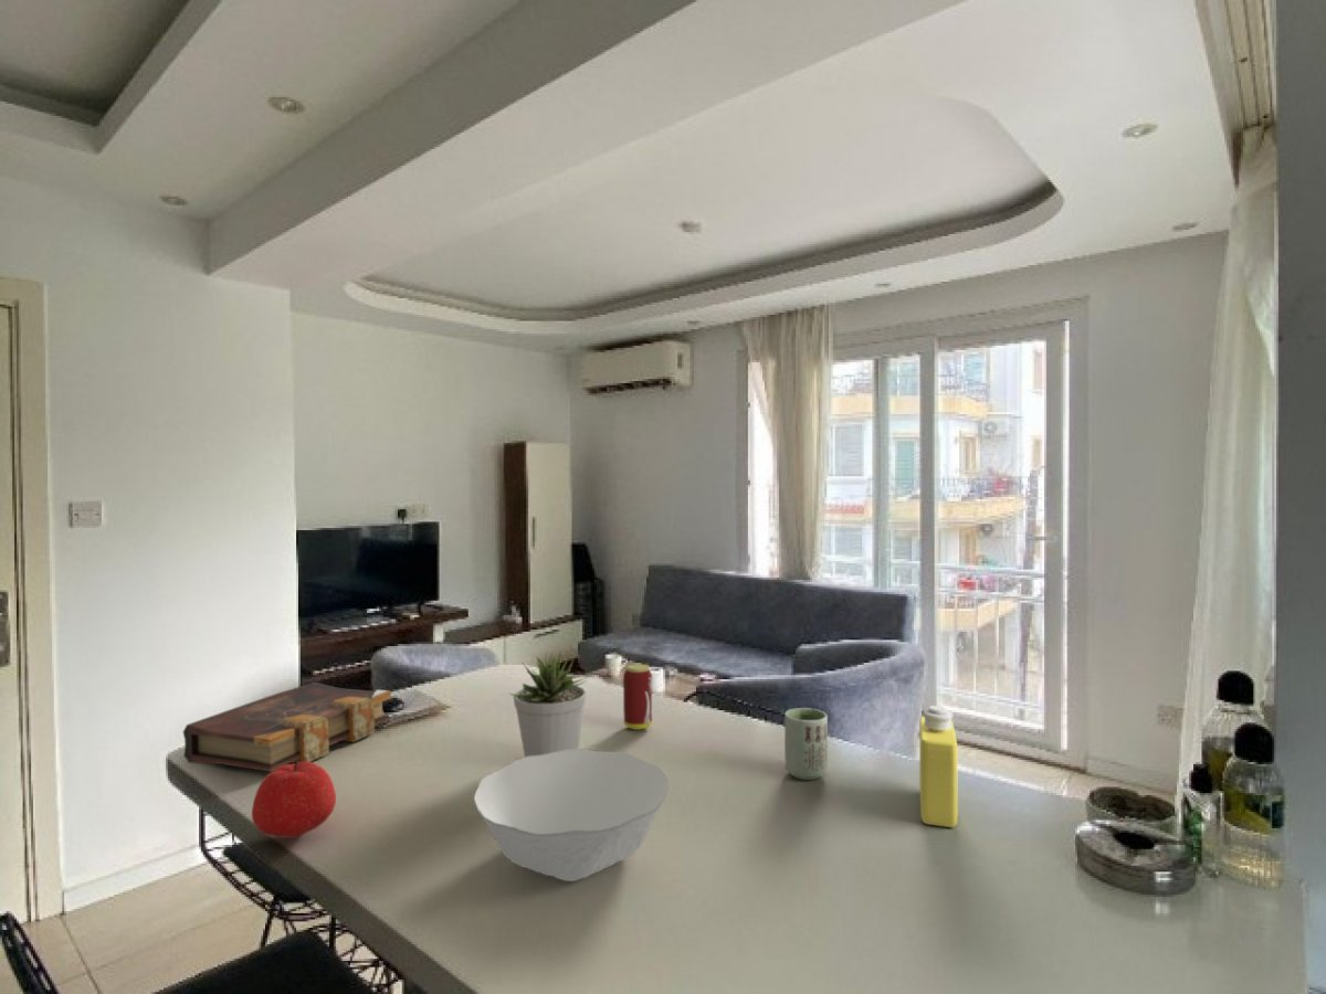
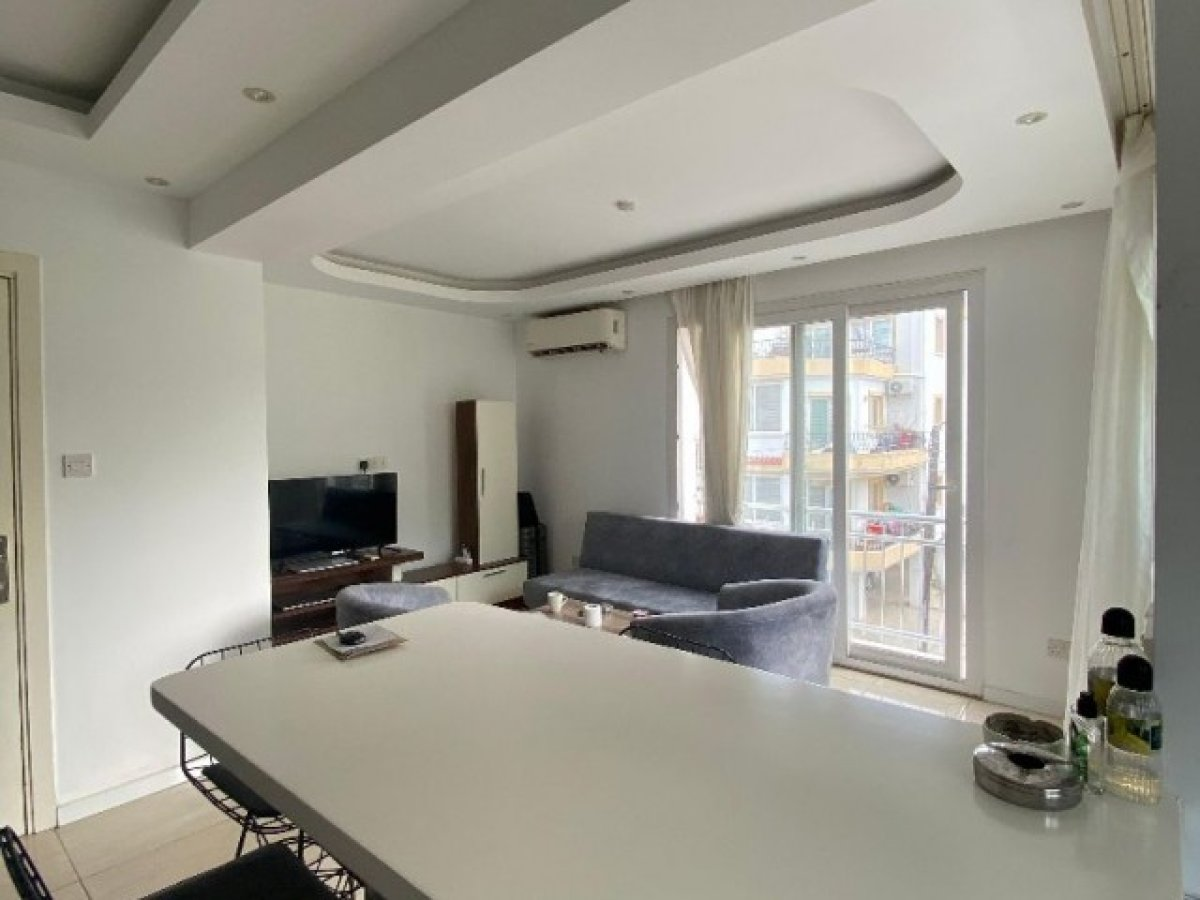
- bottle (937, 758)
- book (295, 723)
- bowl (573, 817)
- potted plant (547, 704)
- beverage can (638, 696)
- apple (294, 797)
- cup (806, 743)
